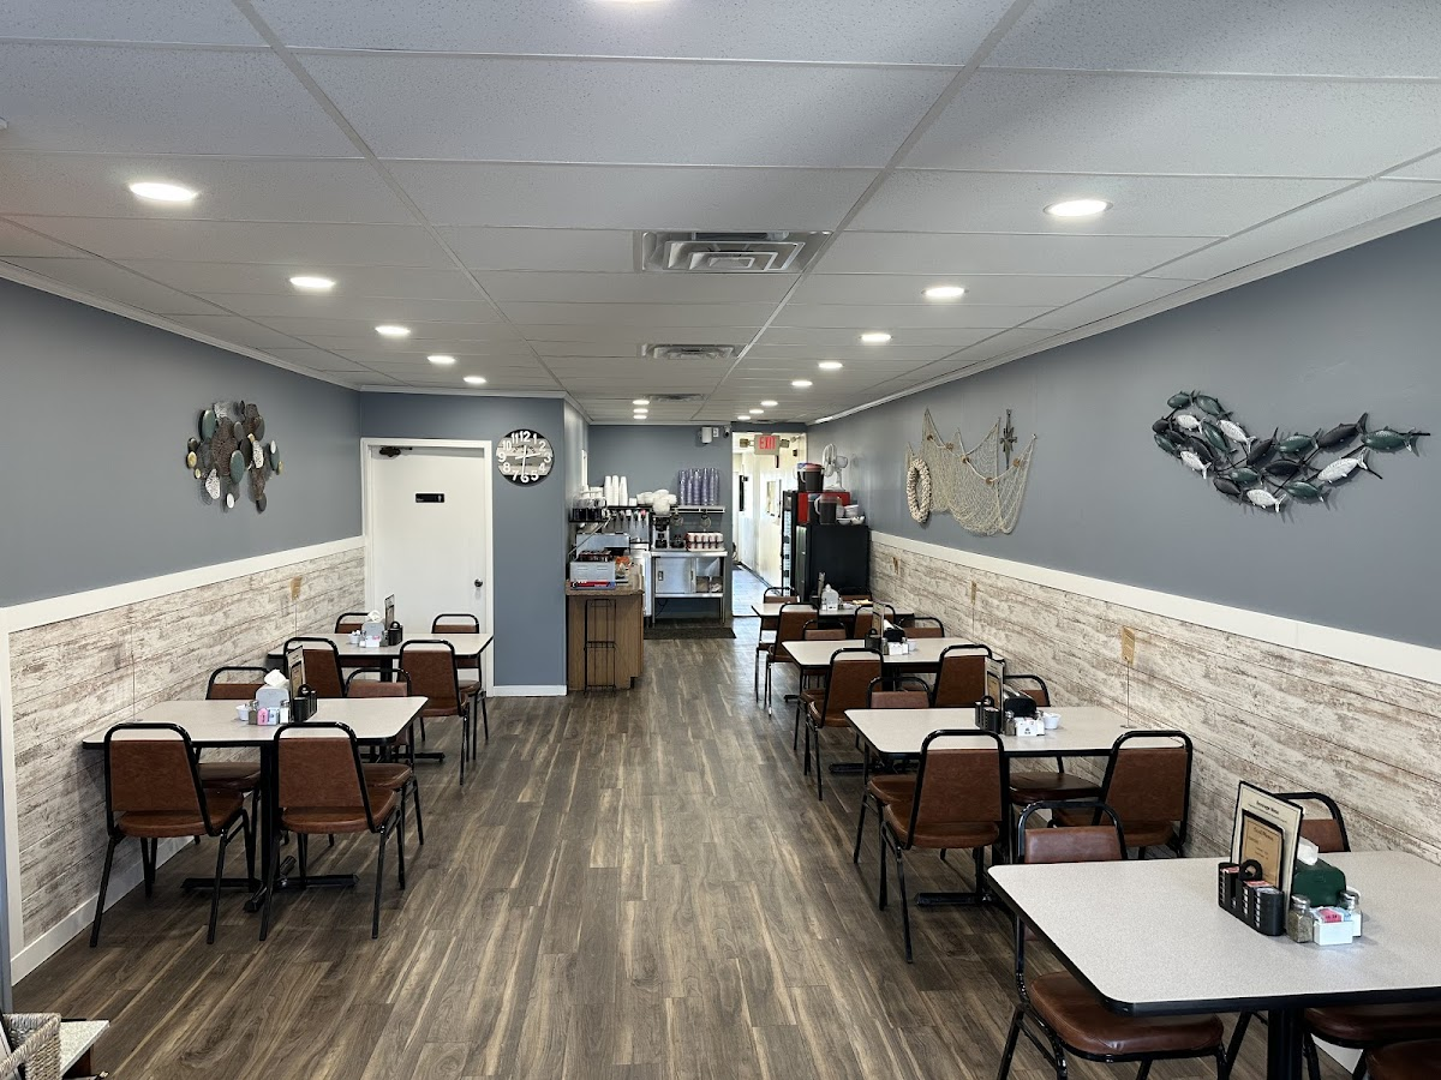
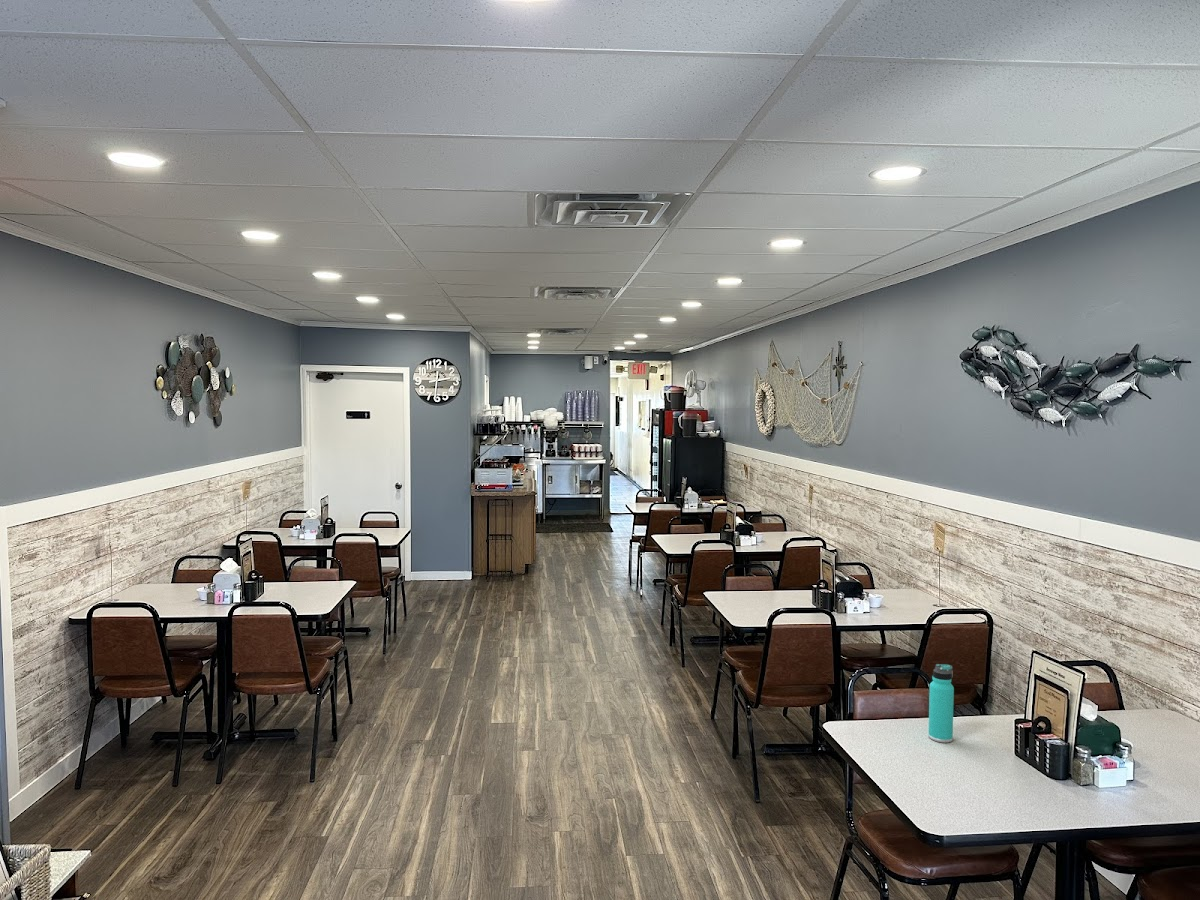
+ thermos bottle (941, 701)
